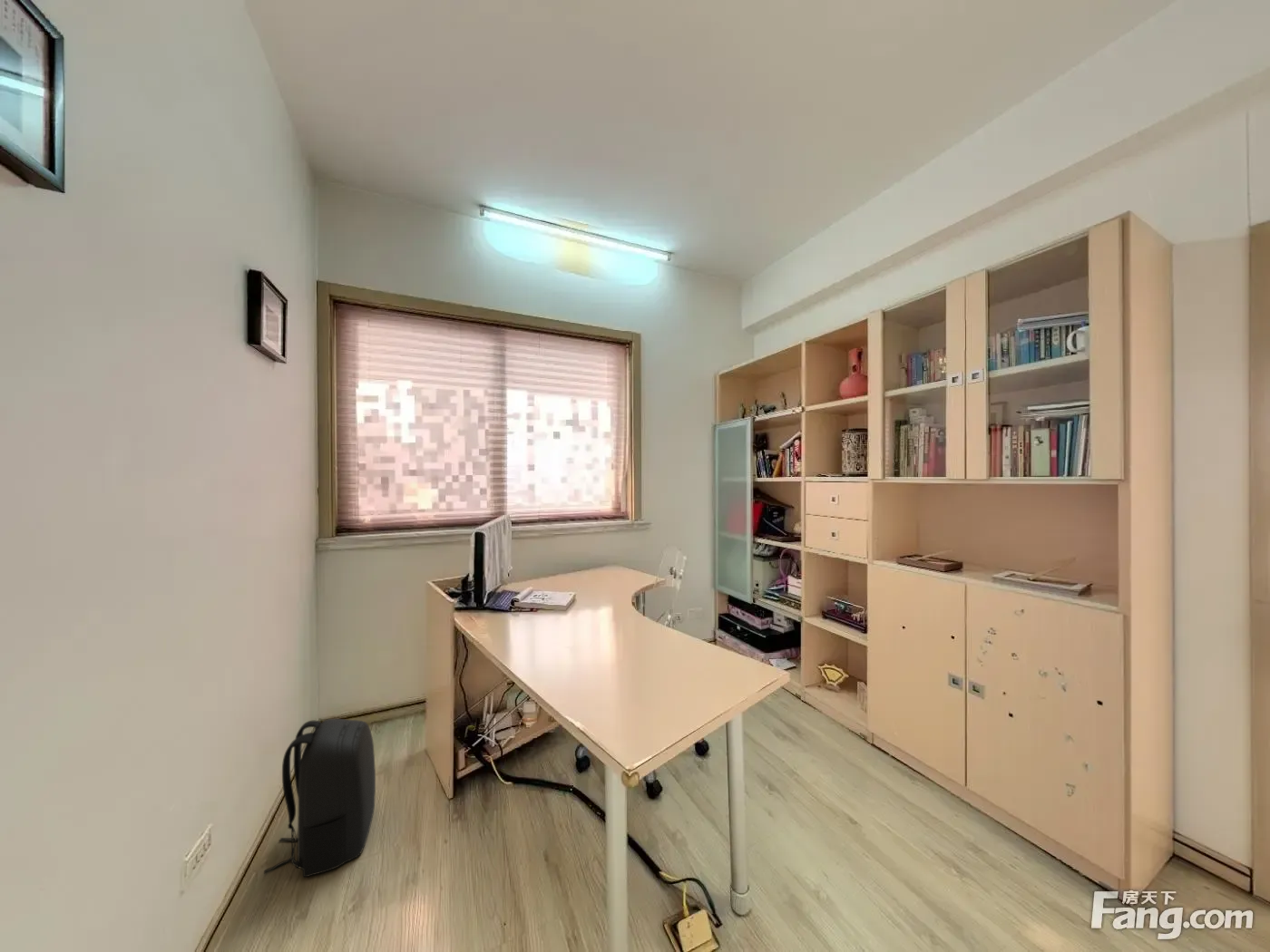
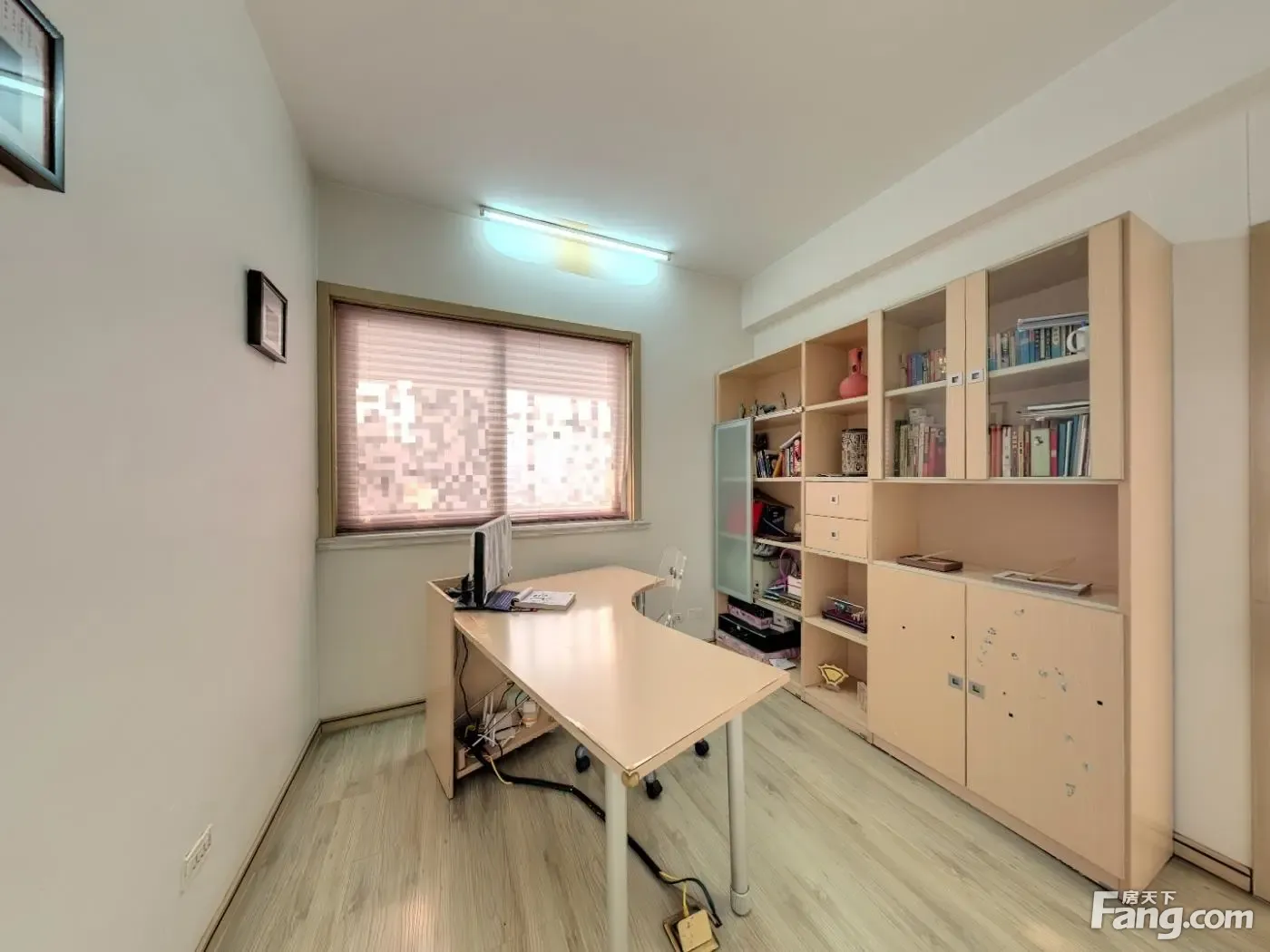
- backpack (324, 781)
